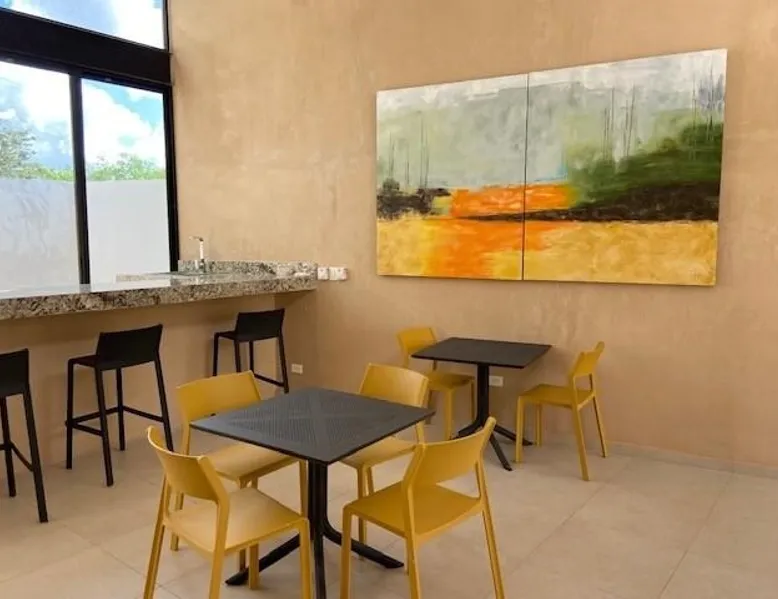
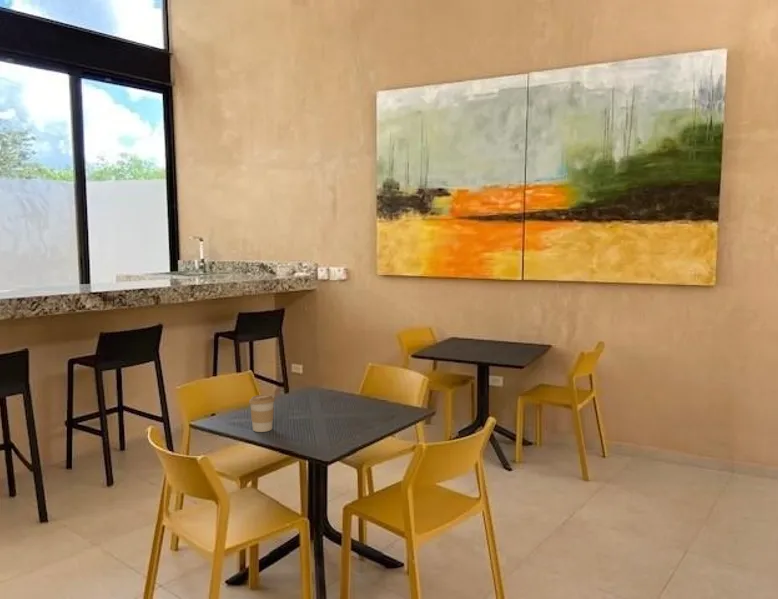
+ coffee cup (262, 412)
